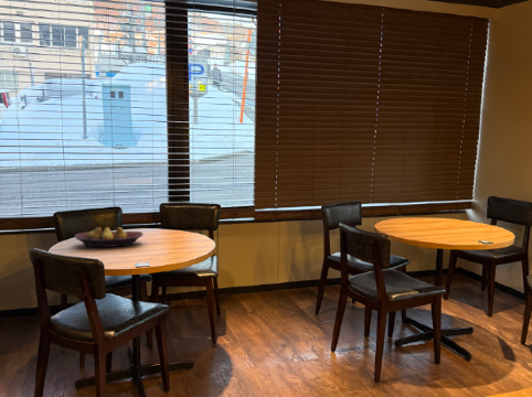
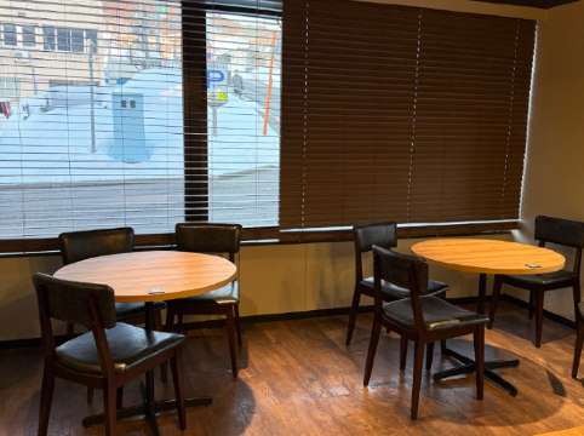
- fruit bowl (109, 235)
